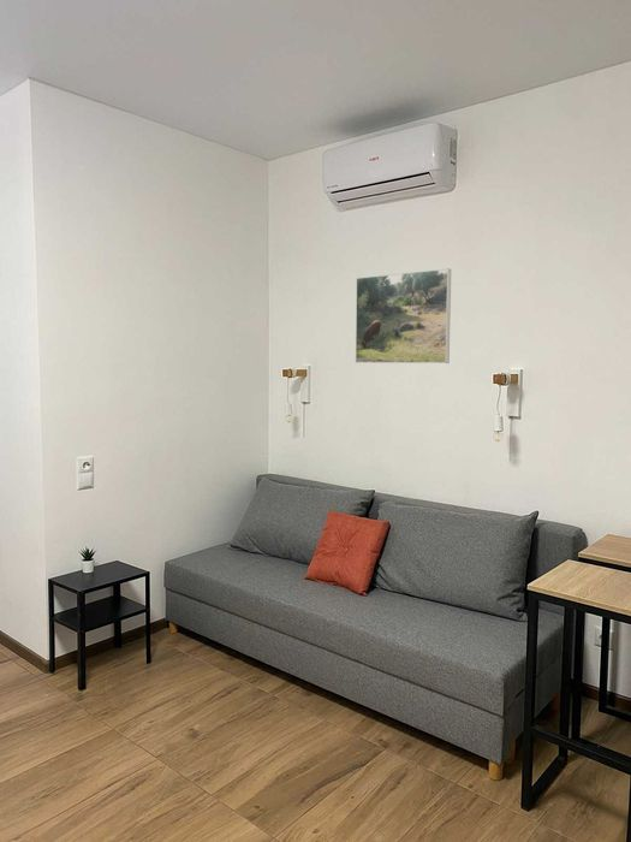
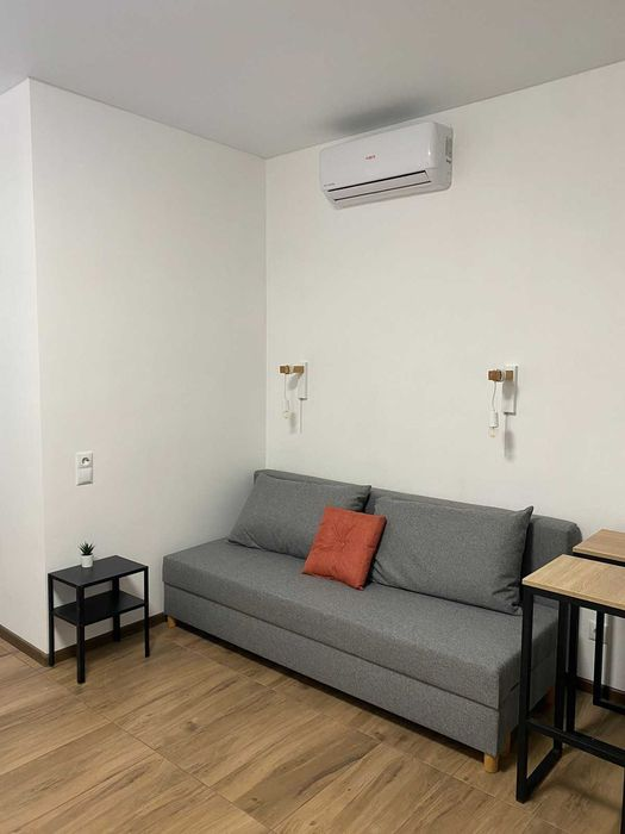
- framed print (400, 318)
